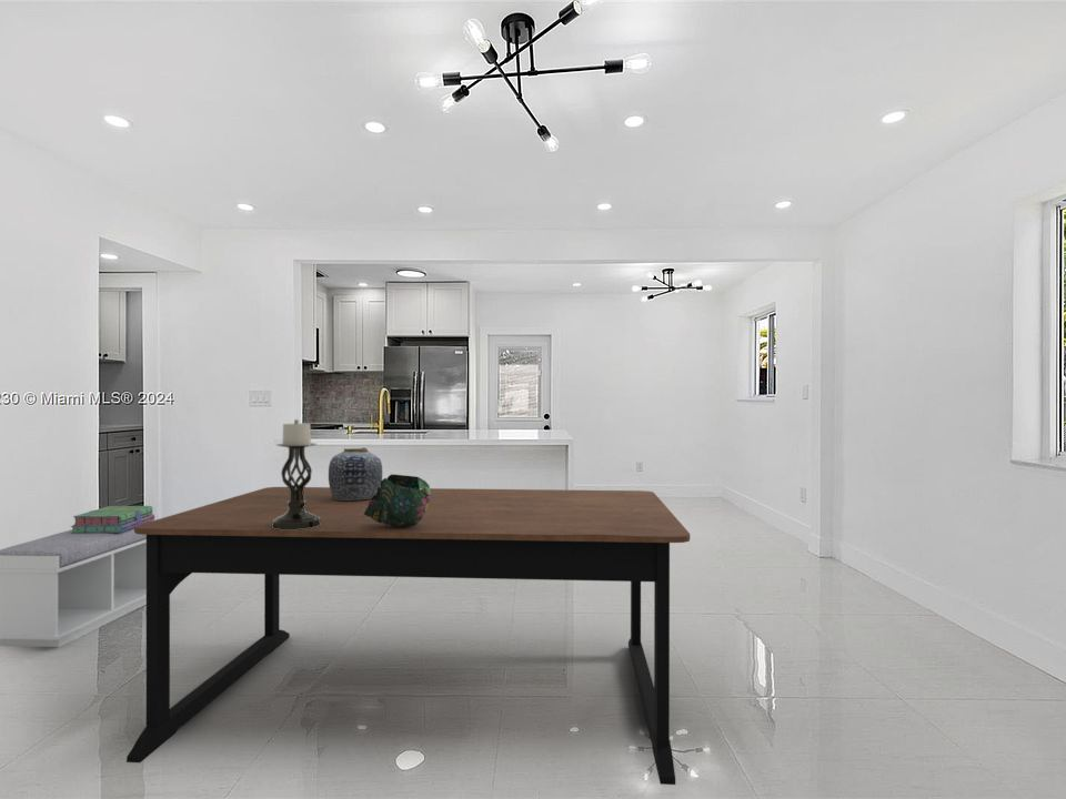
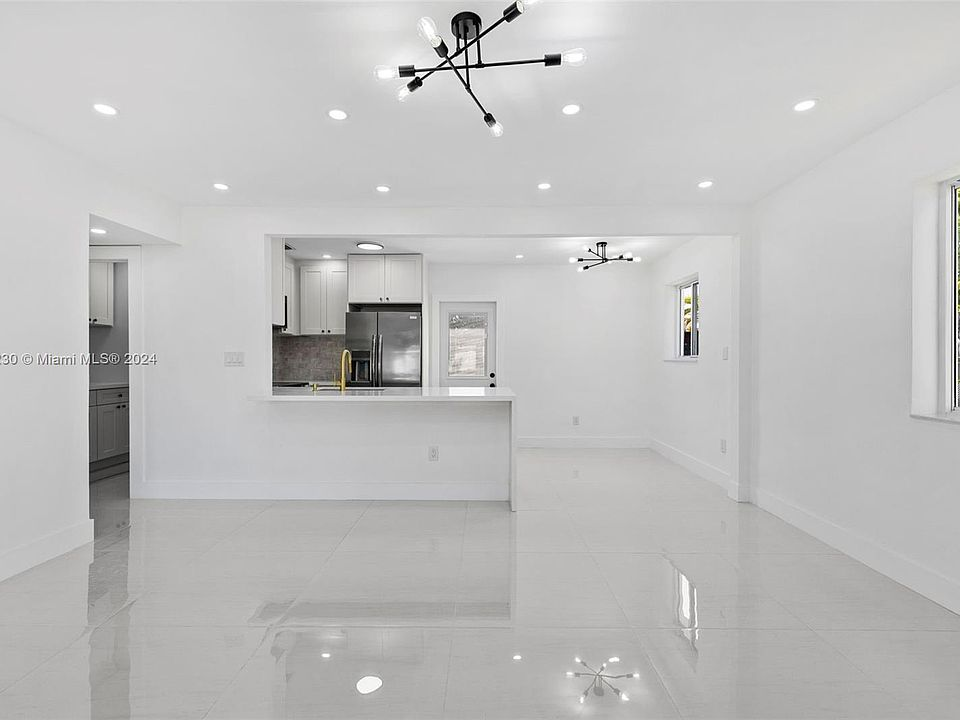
- candle holder (298, 472)
- bench (82, 577)
- stack of books (114, 518)
- vase (355, 472)
- decorative bowl (396, 500)
- dining table (436, 577)
